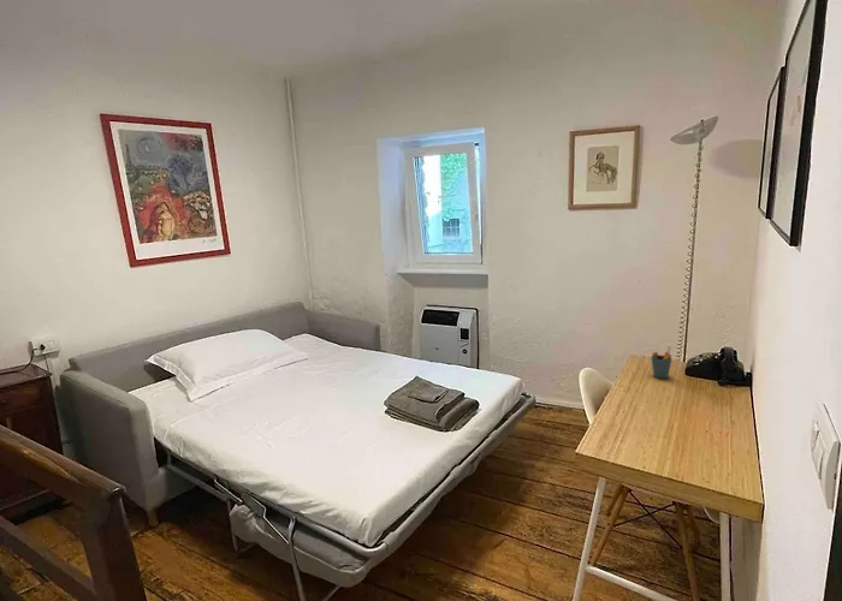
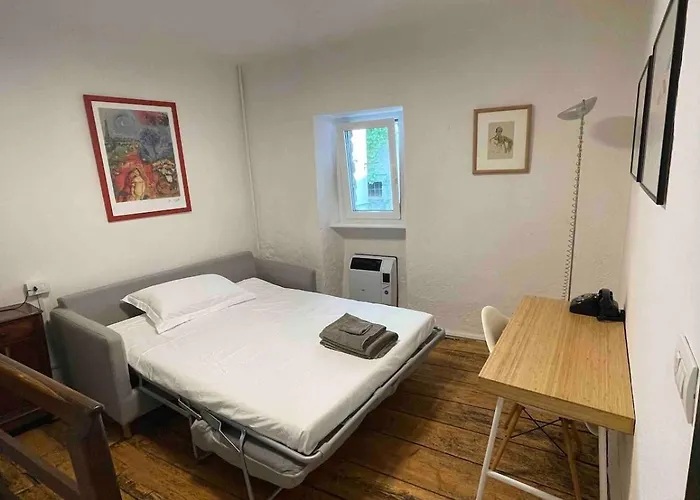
- pen holder (660, 362)
